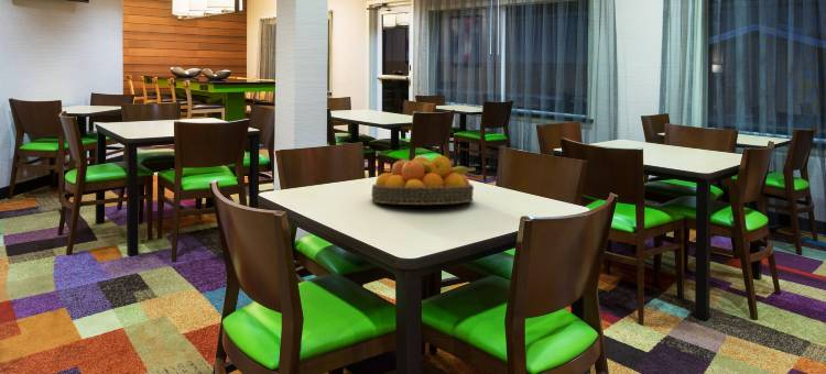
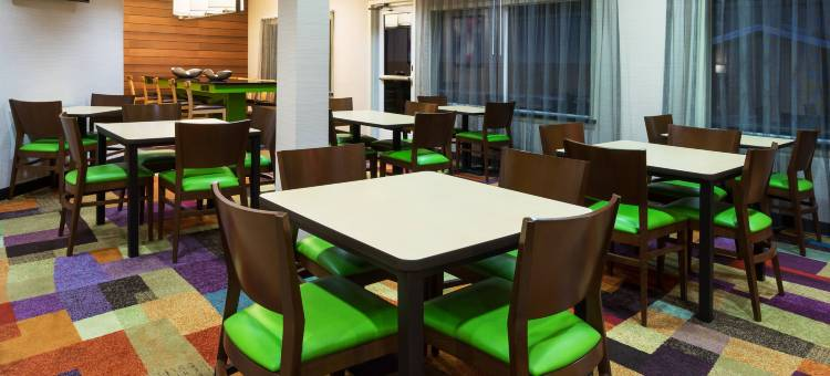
- fruit bowl (422, 178)
